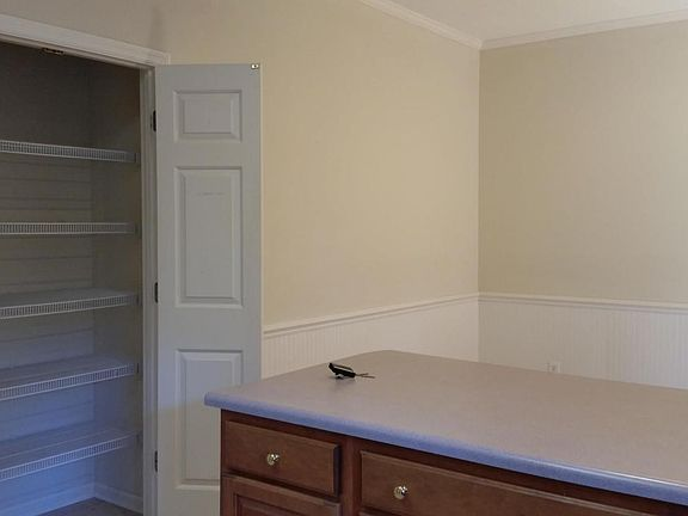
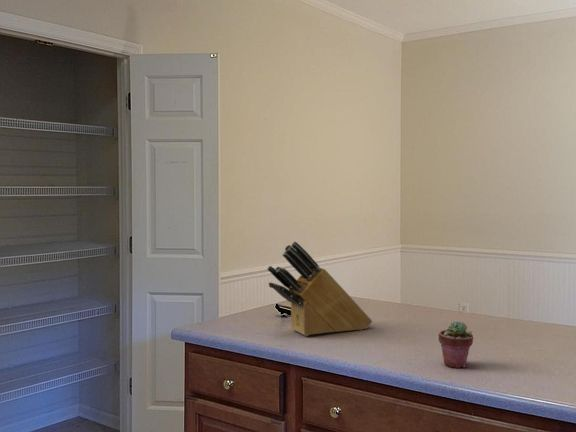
+ knife block (319, 285)
+ potted succulent (455, 342)
